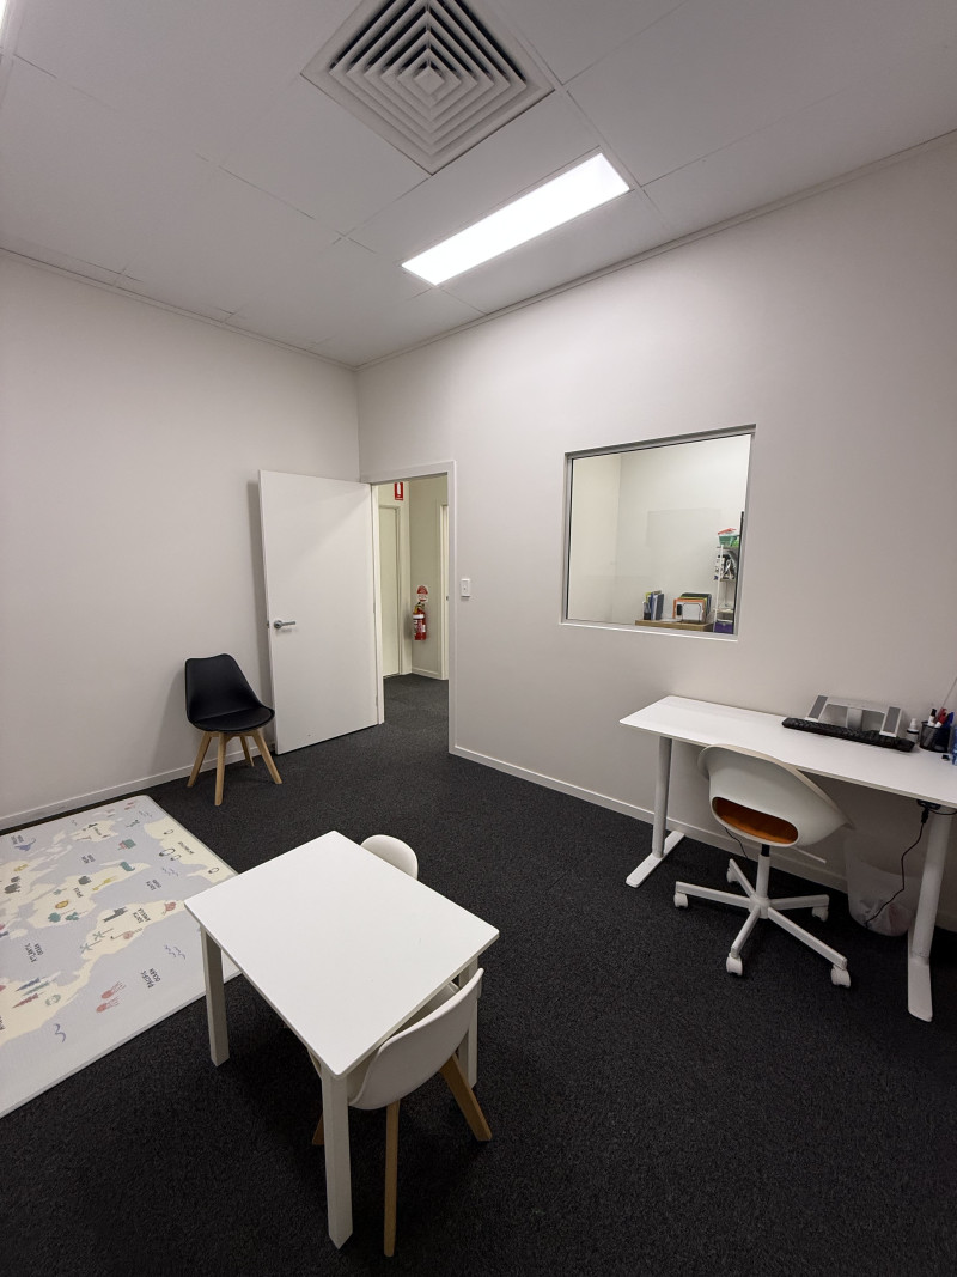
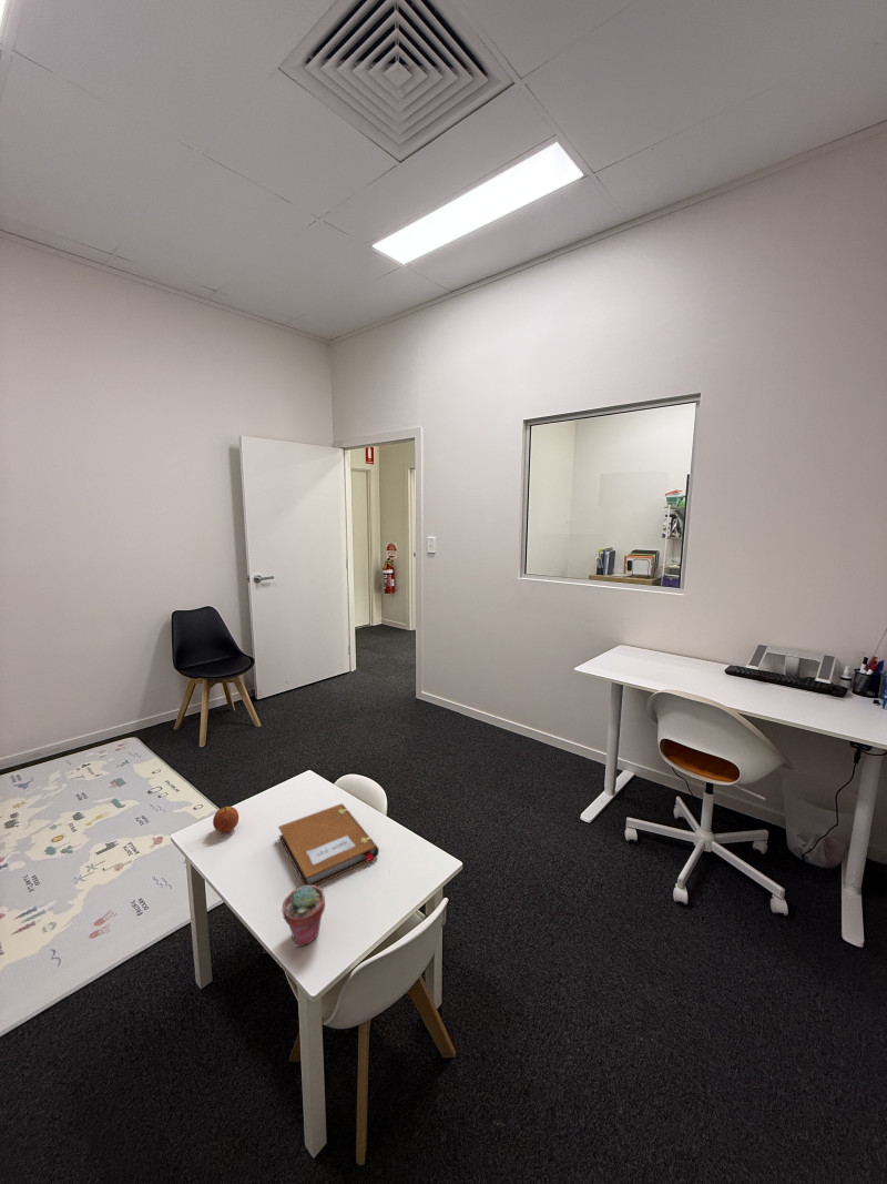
+ fruit (225, 818)
+ potted succulent (304, 910)
+ notebook (328, 841)
